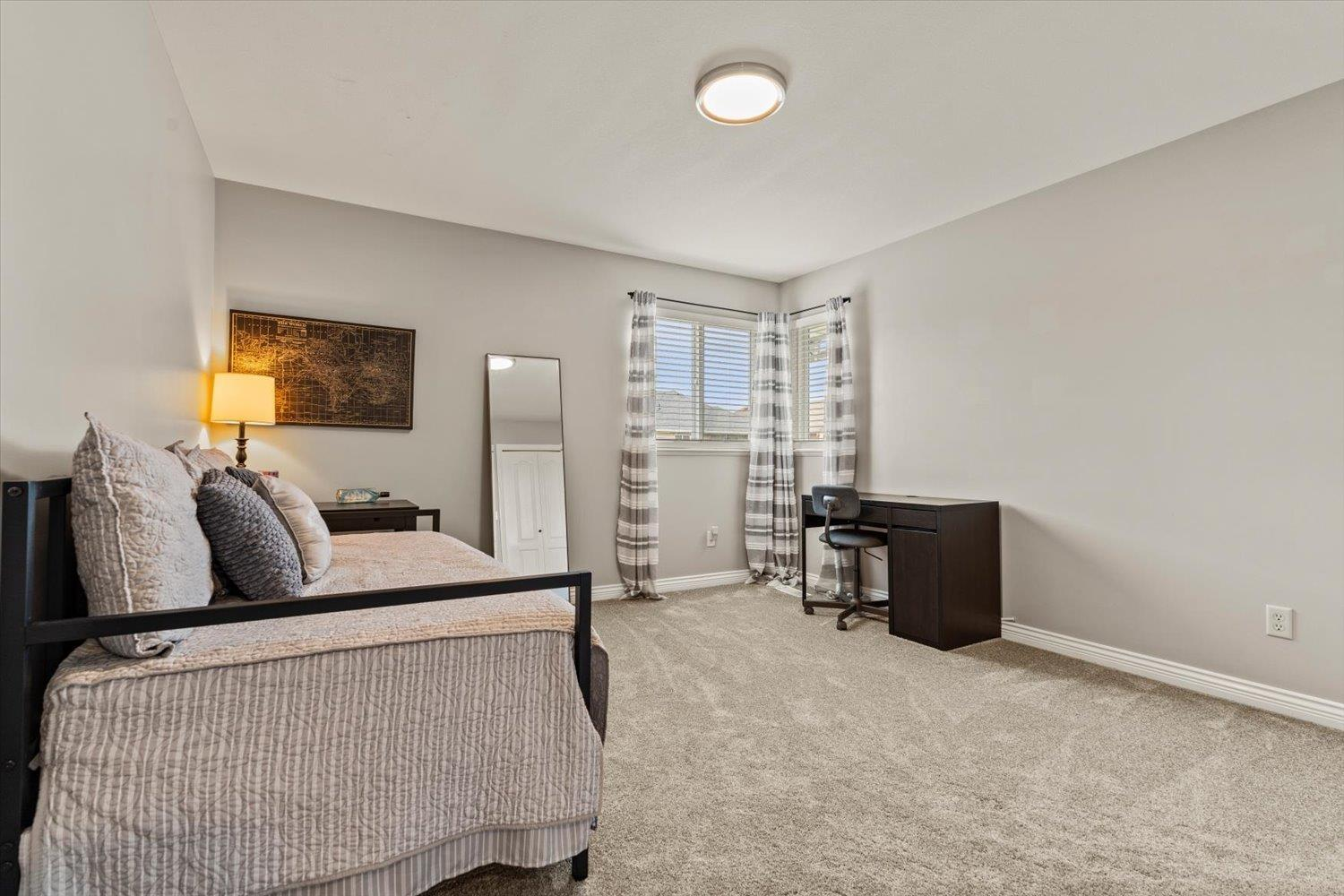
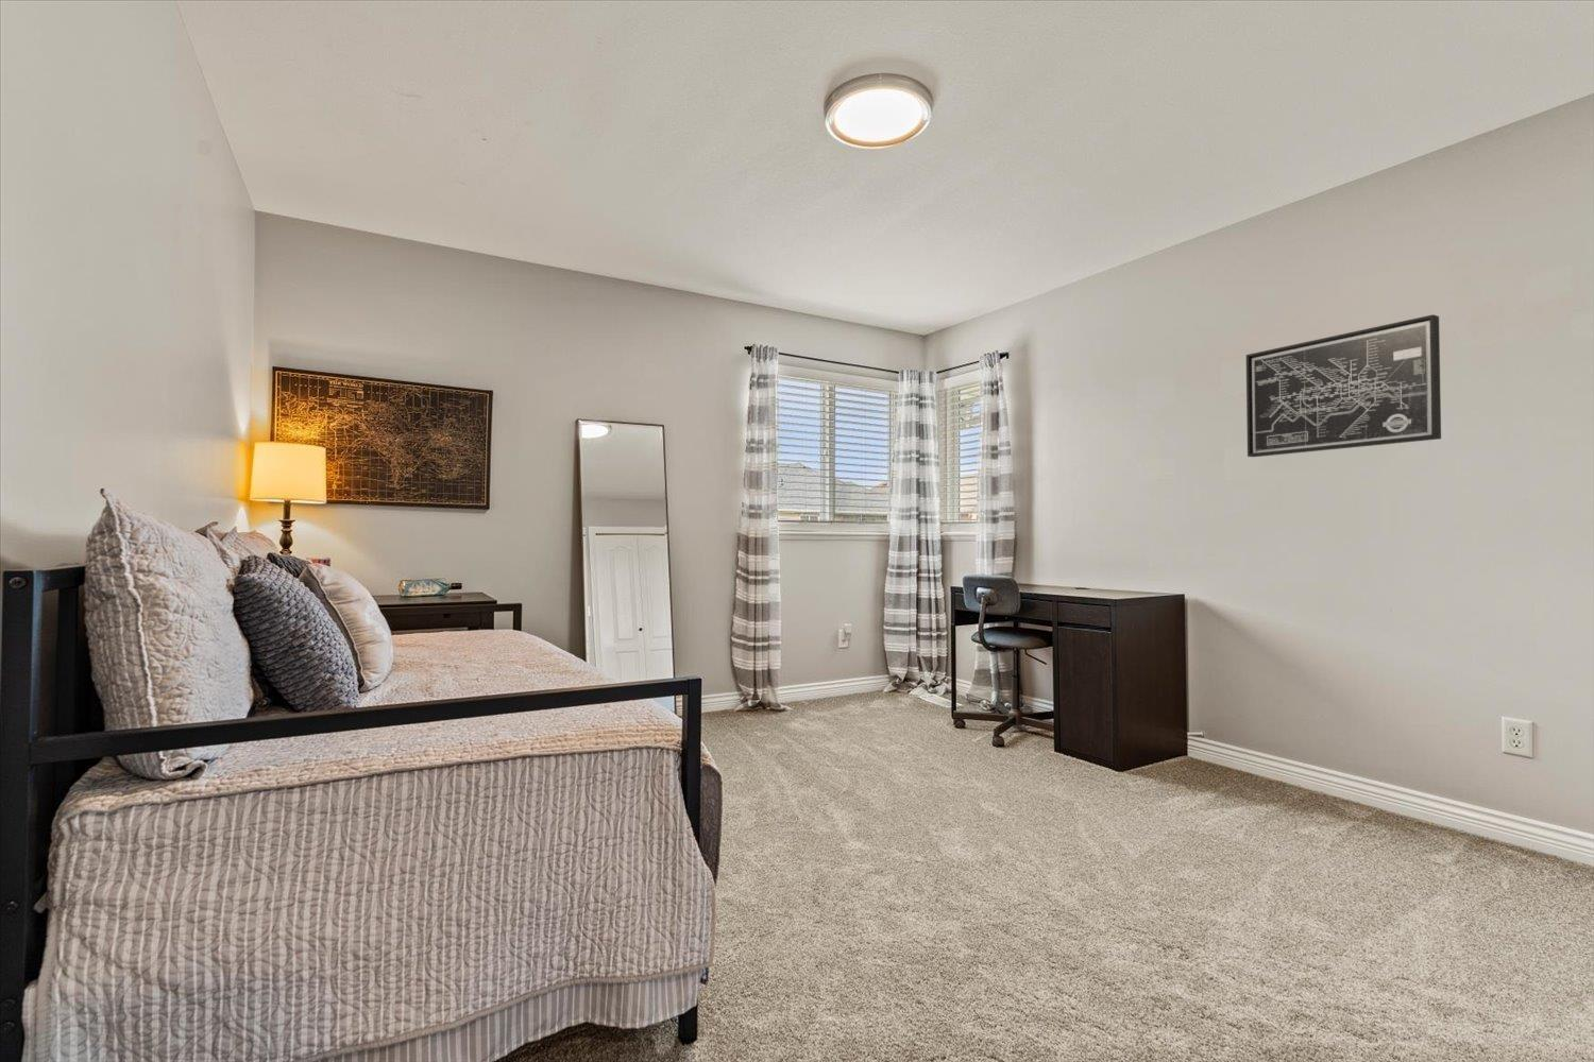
+ wall art (1333, 394)
